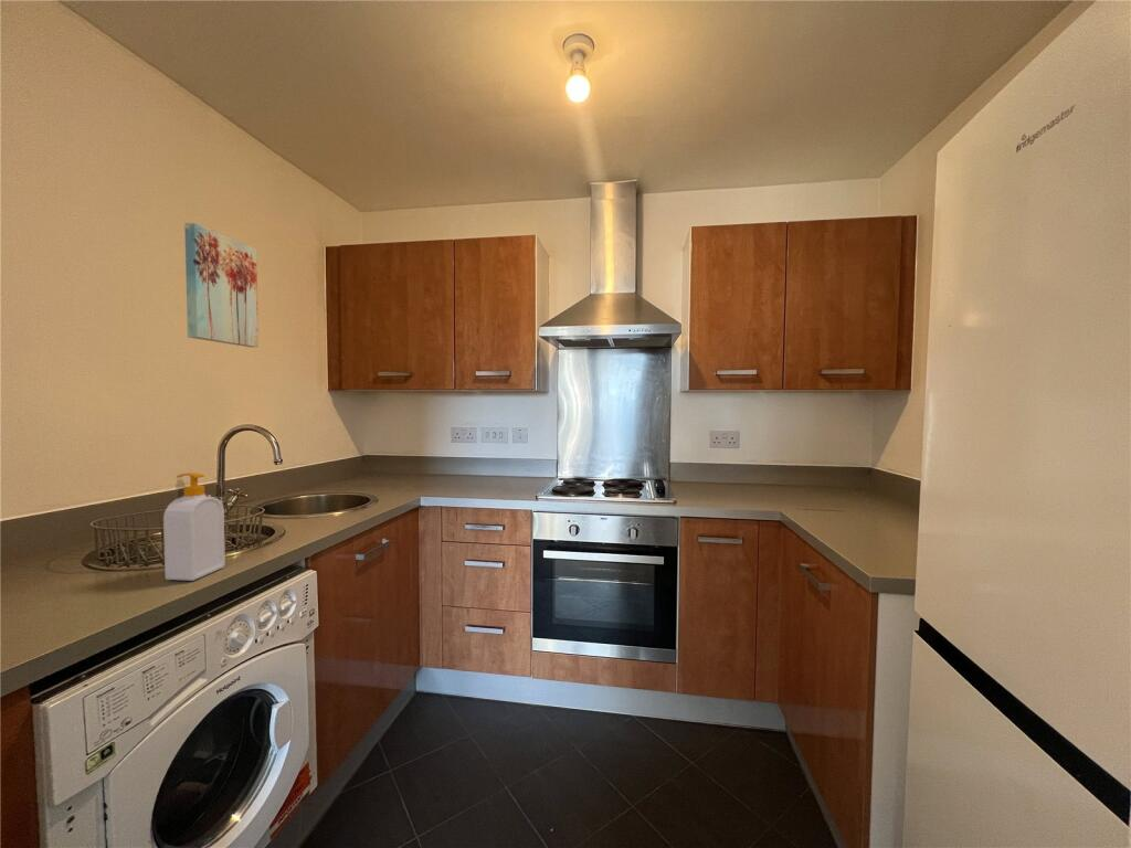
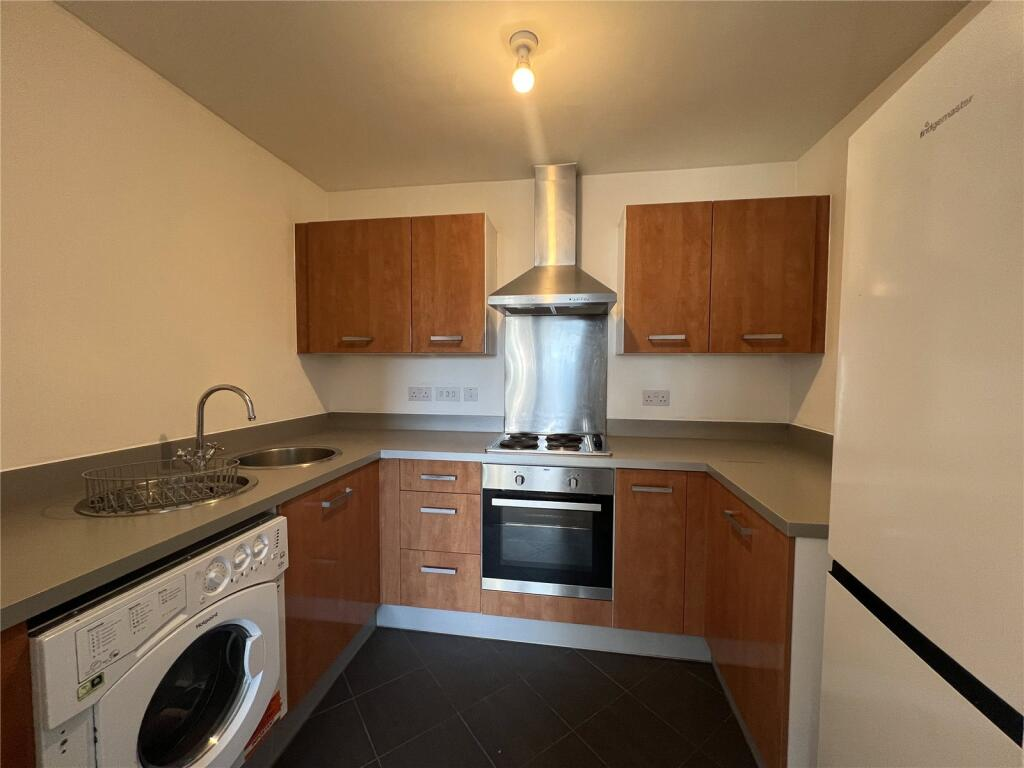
- wall art (224, 289)
- soap bottle (193, 523)
